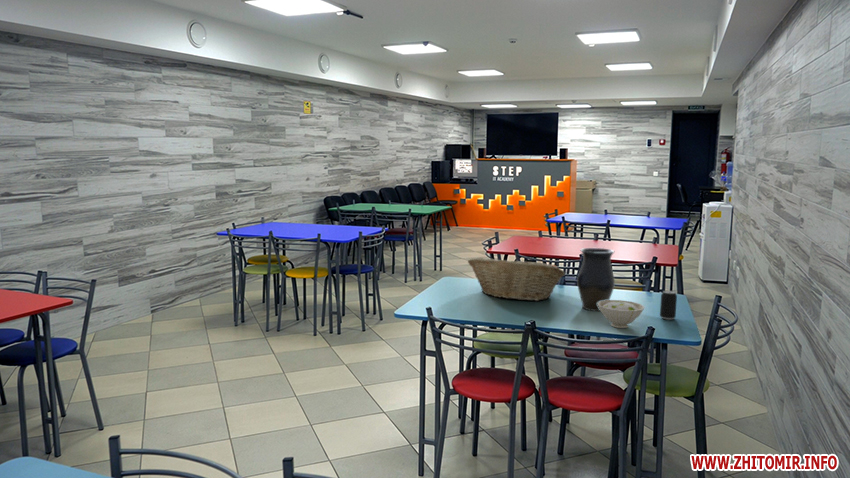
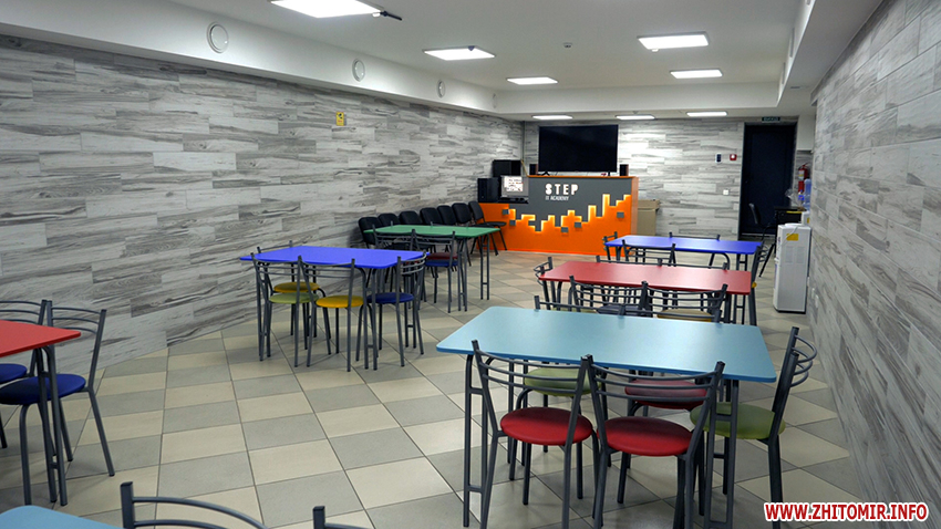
- beverage can (668, 305)
- fruit basket (515, 274)
- bowl (620, 314)
- vase (595, 279)
